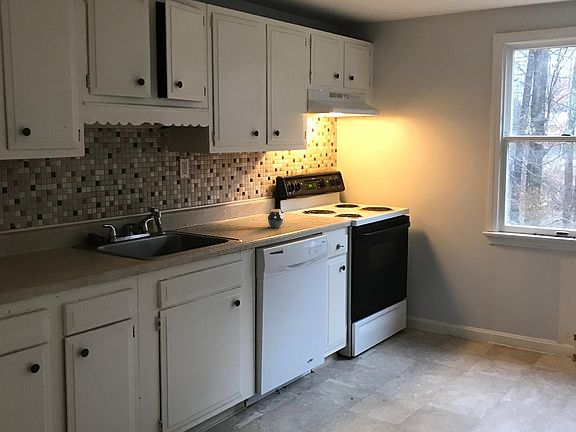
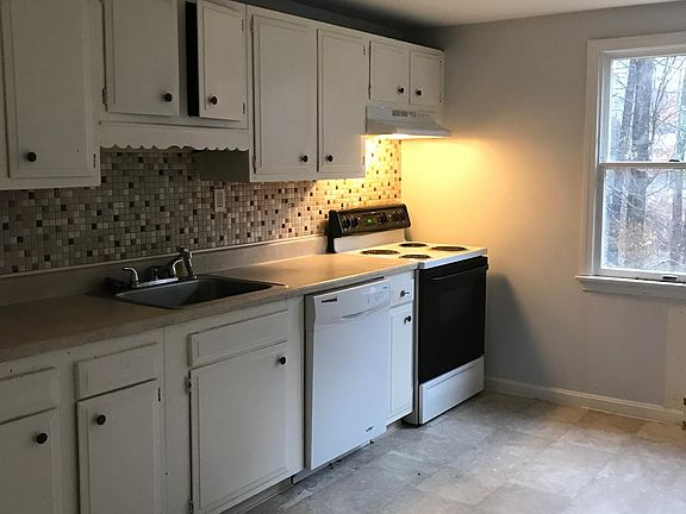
- jar (275, 218)
